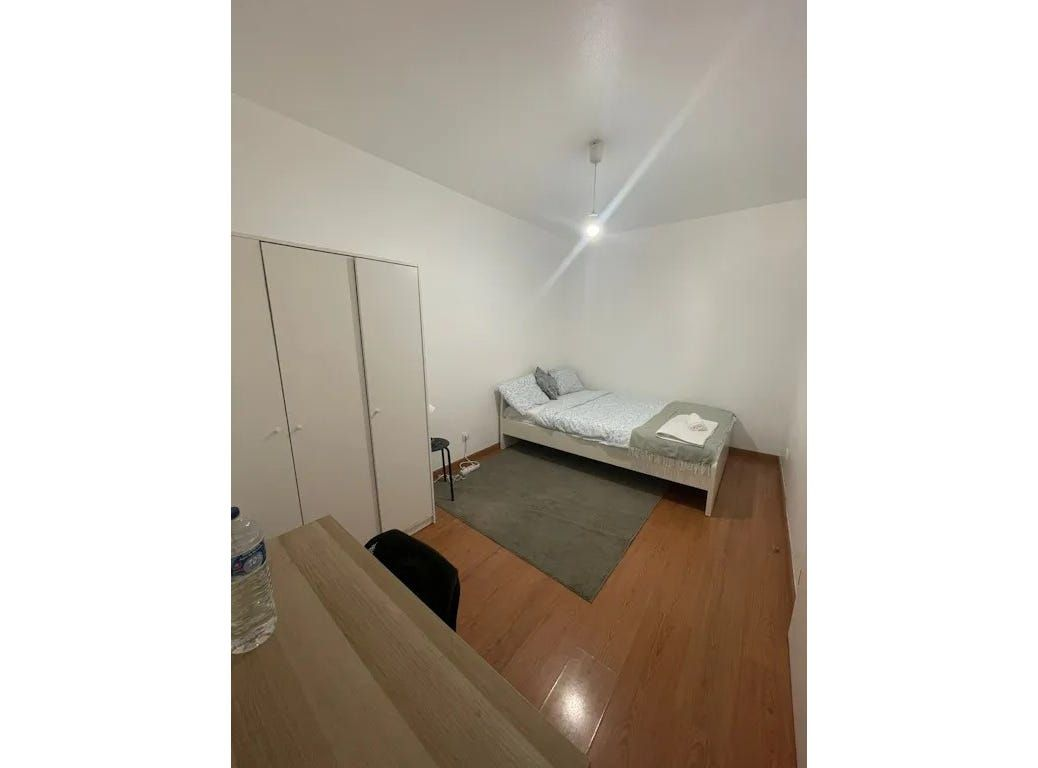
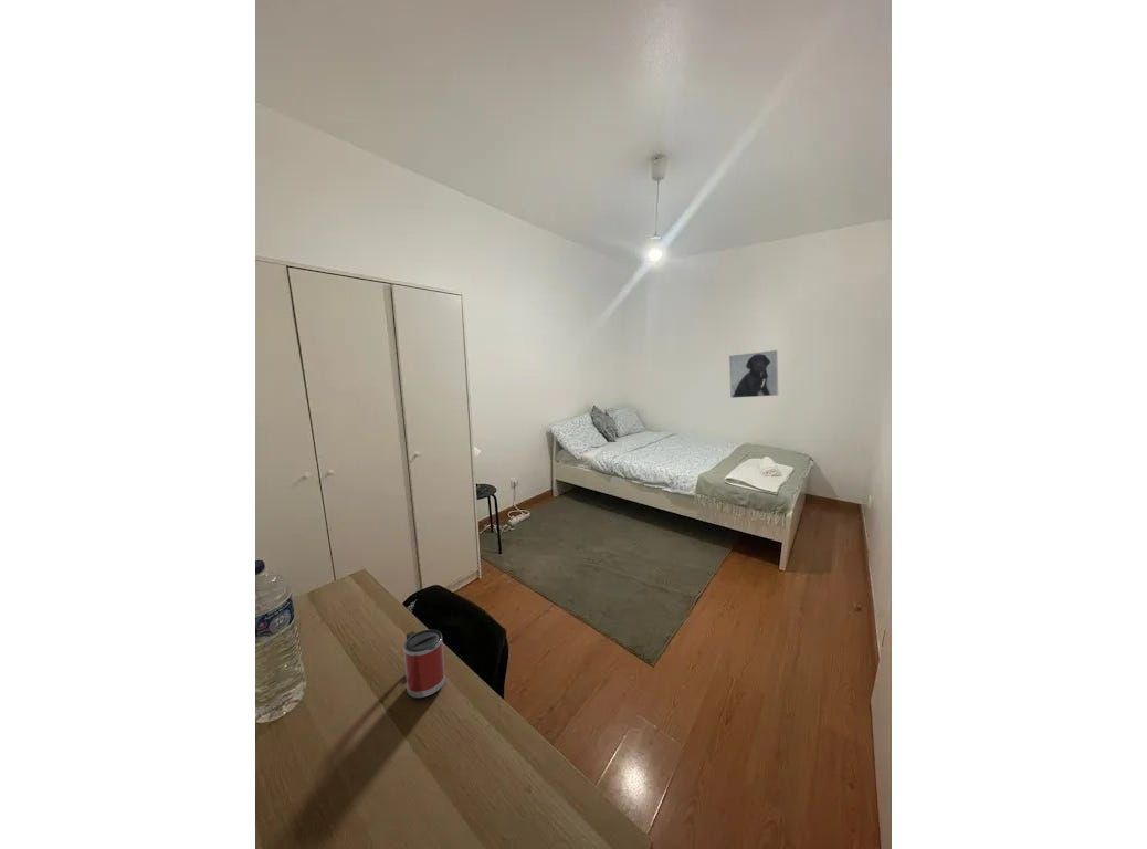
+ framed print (753, 375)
+ mug (421, 659)
